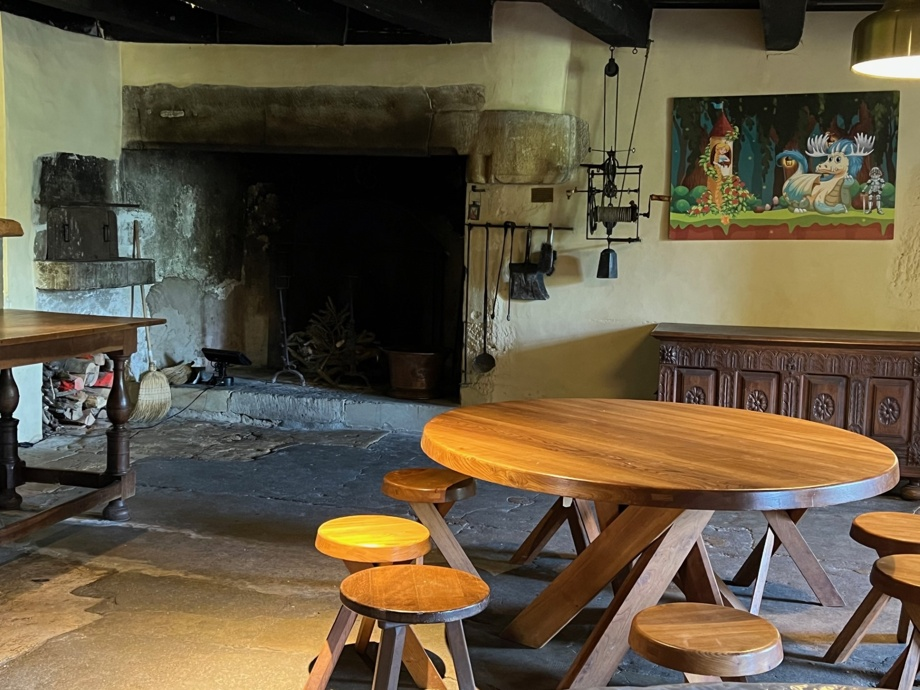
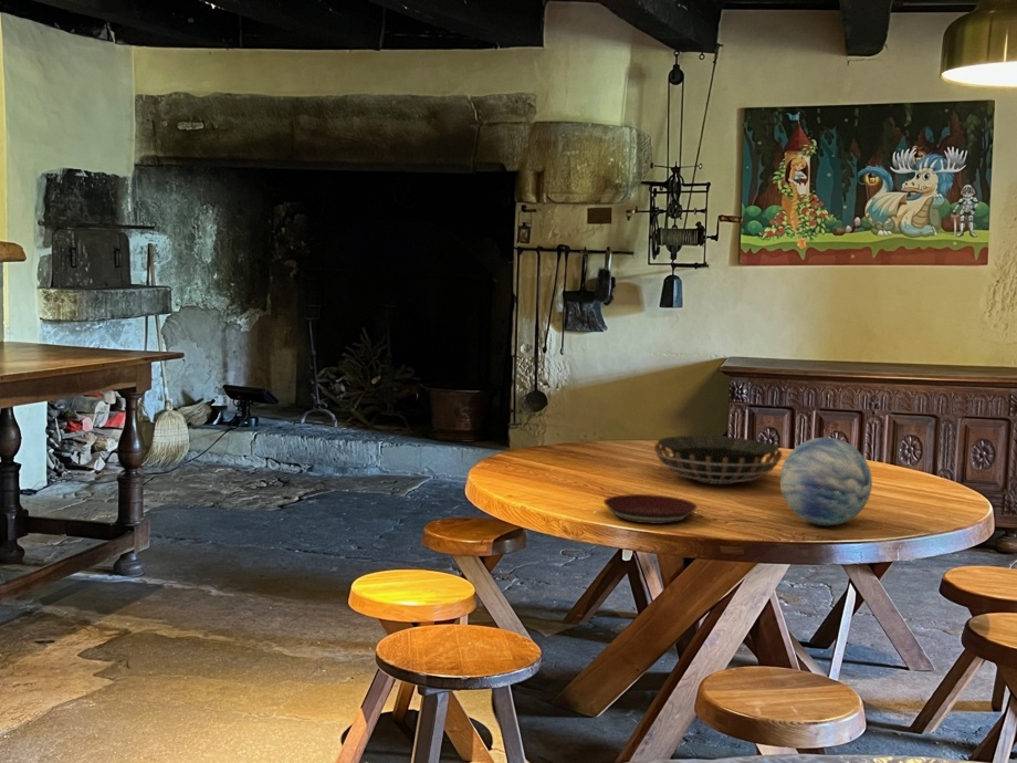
+ decorative orb (825, 481)
+ plate (649, 510)
+ decorative bowl (716, 462)
